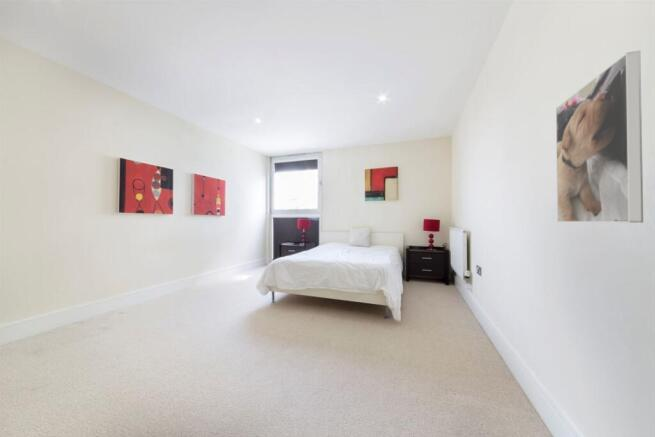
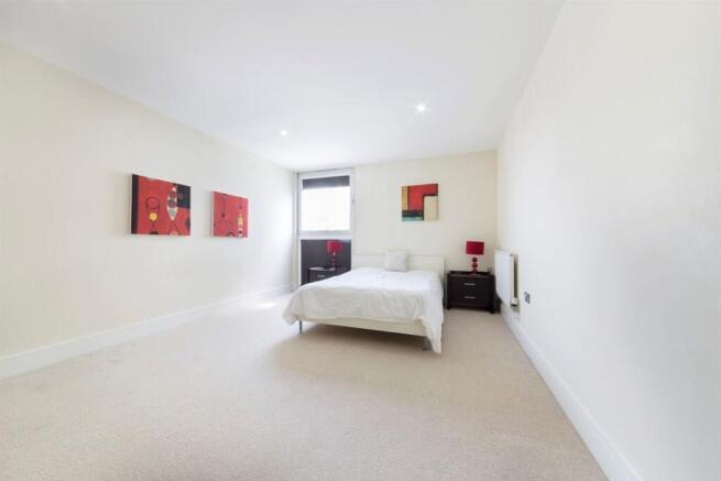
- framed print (590, 153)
